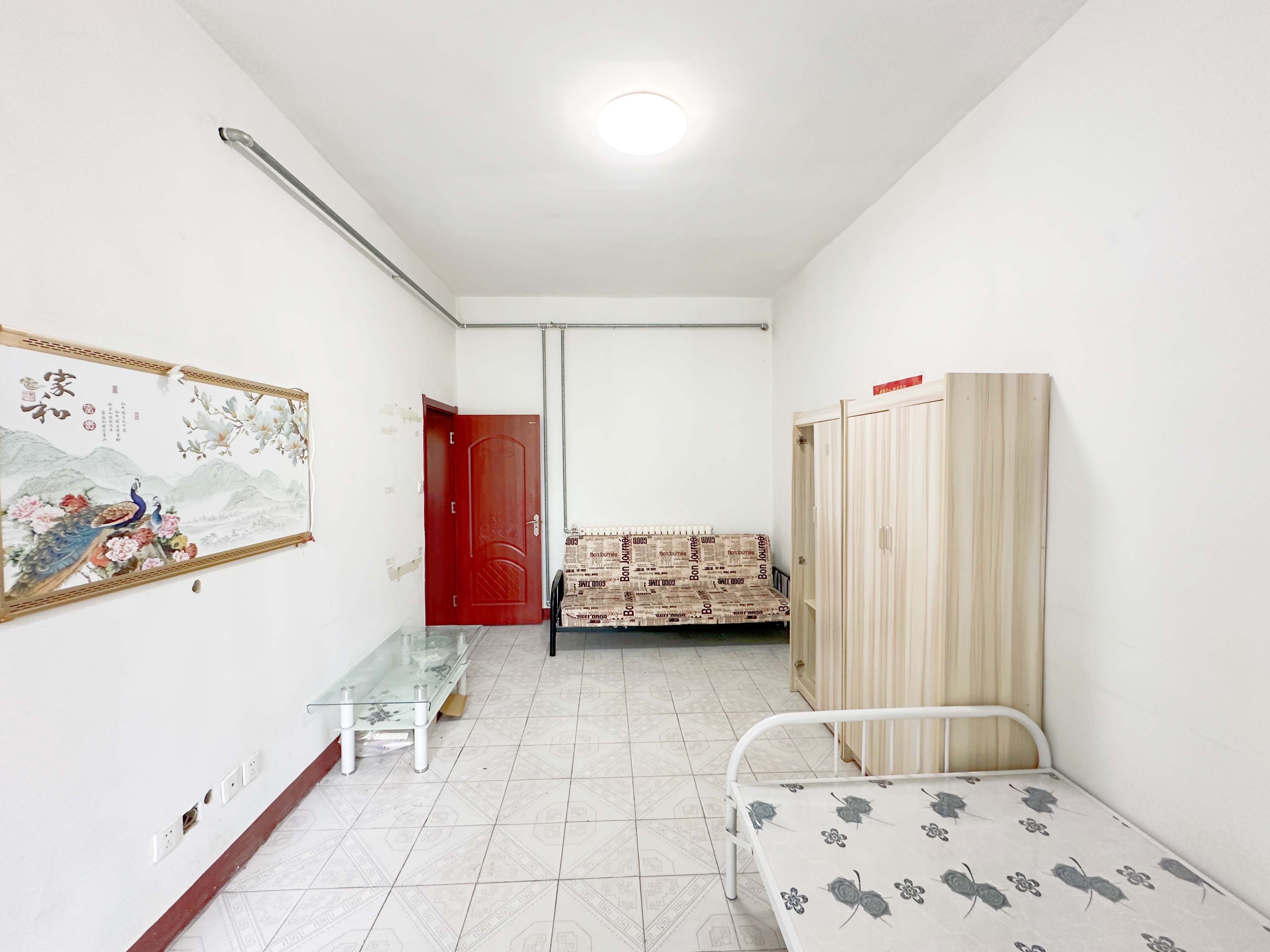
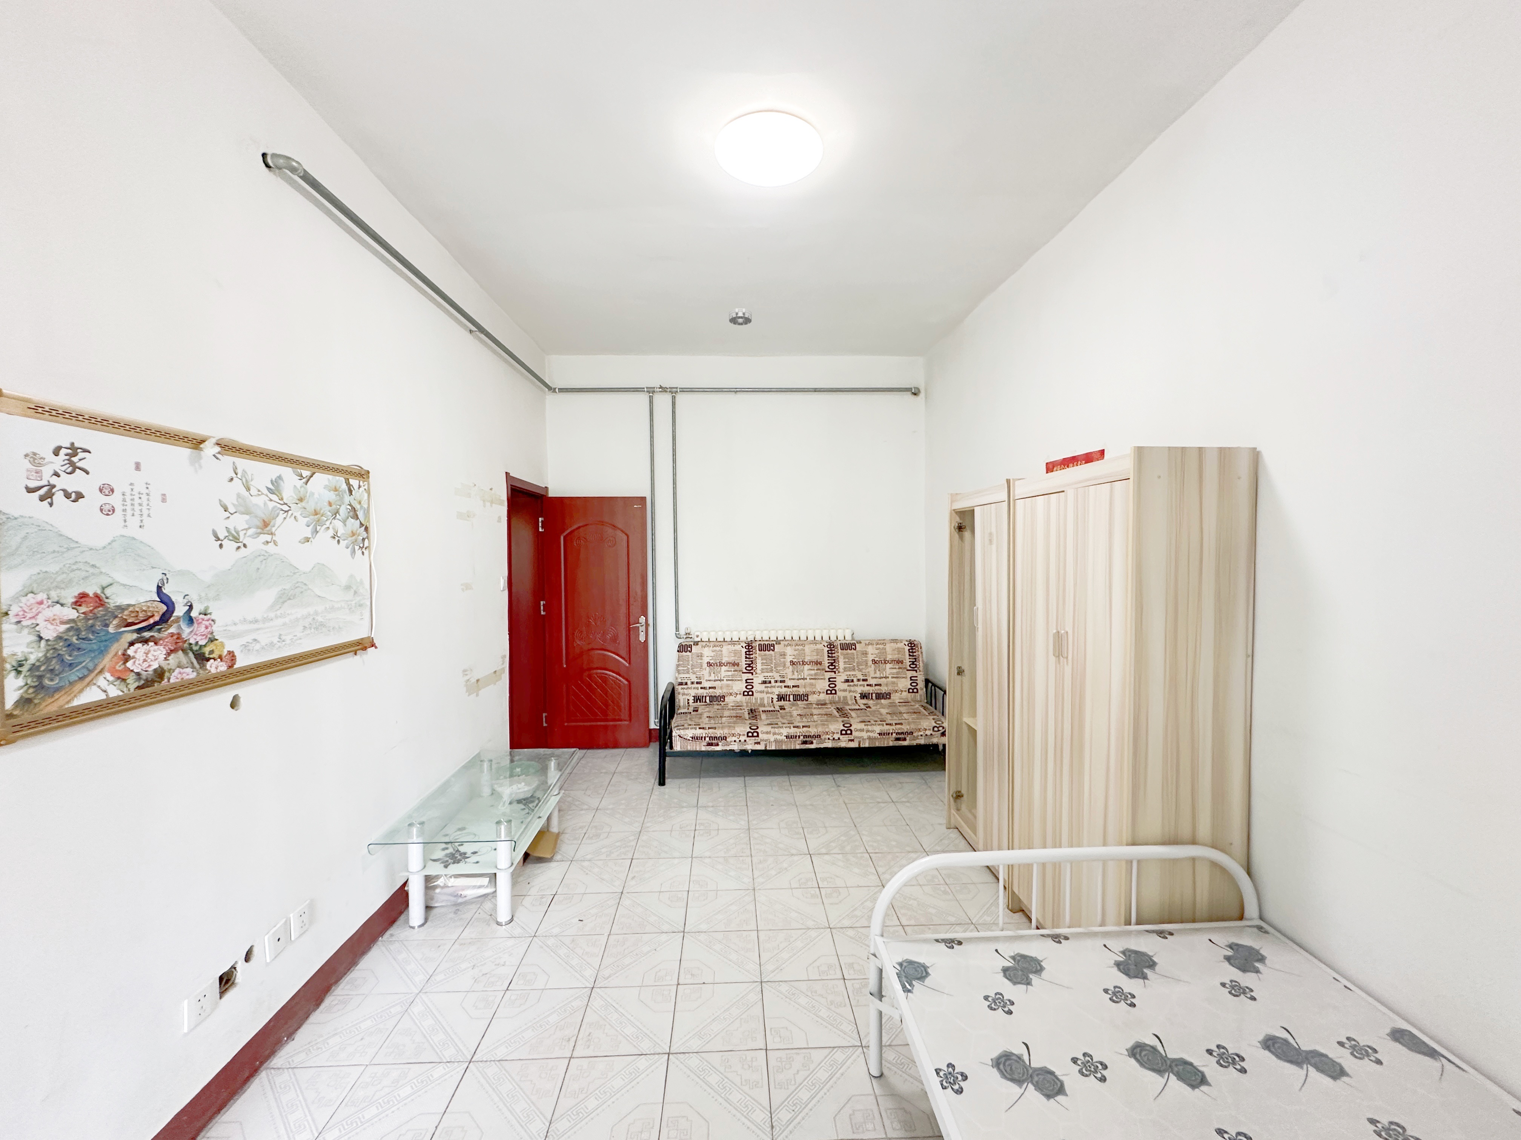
+ smoke detector (740, 316)
